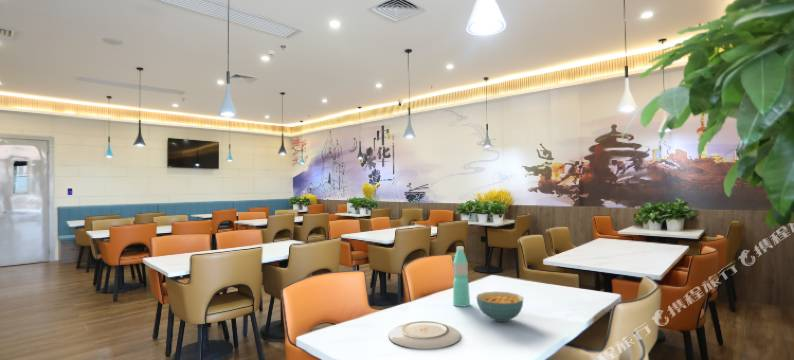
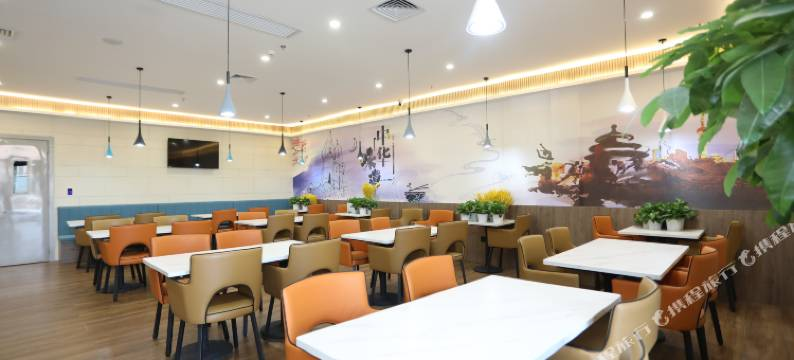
- water bottle (460, 275)
- plate (424, 332)
- cereal bowl (500, 308)
